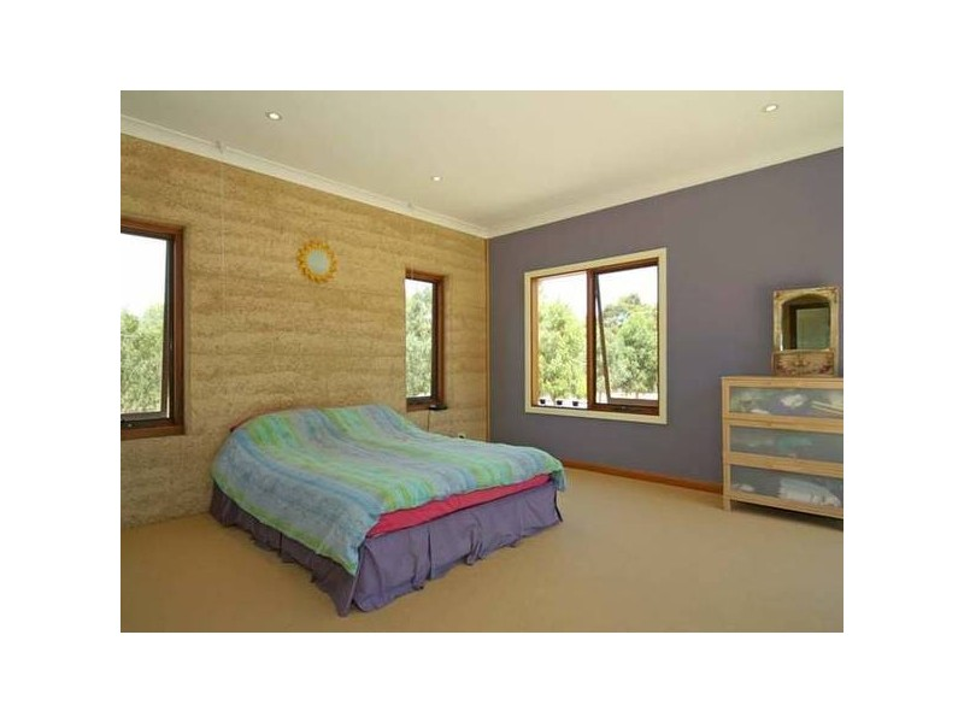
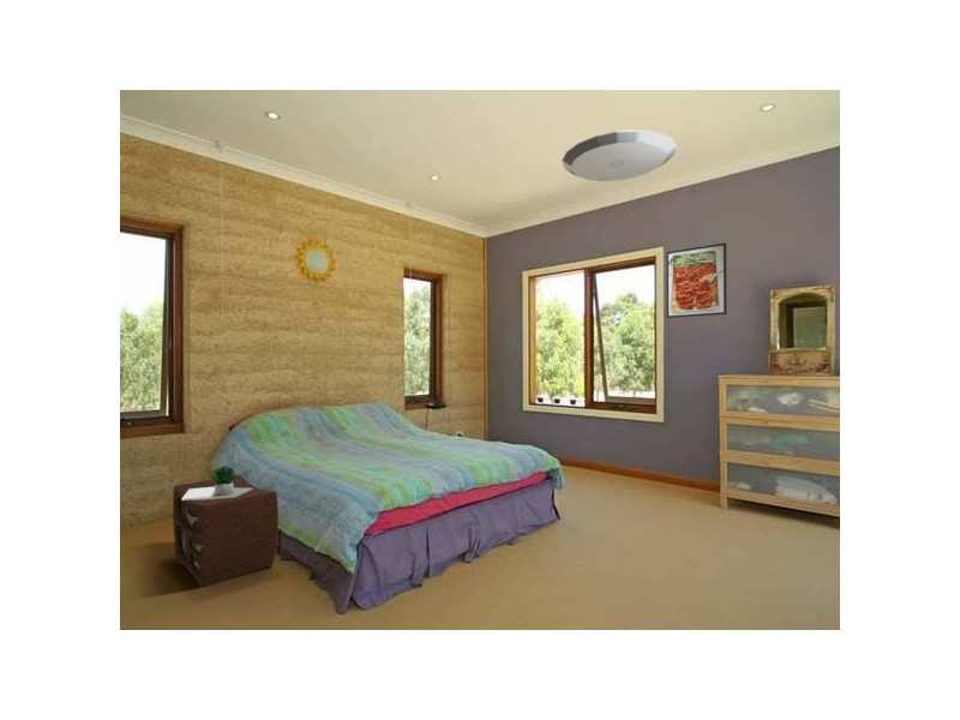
+ nightstand (222, 515)
+ ceiling light fixture (617, 160)
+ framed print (695, 281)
